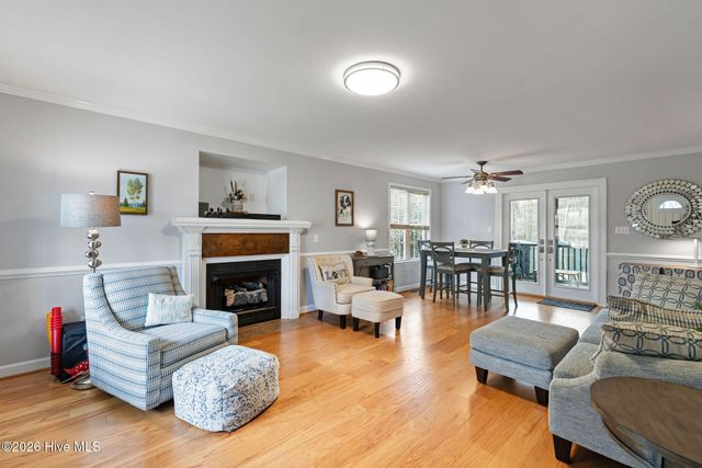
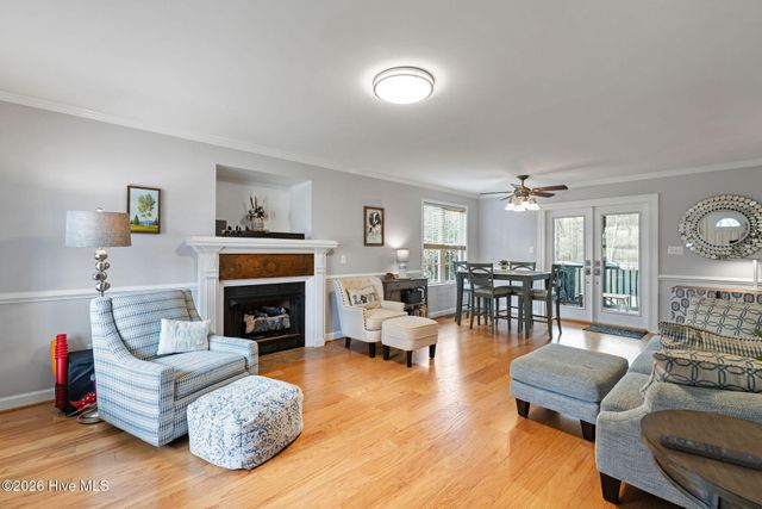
+ remote control (707, 449)
